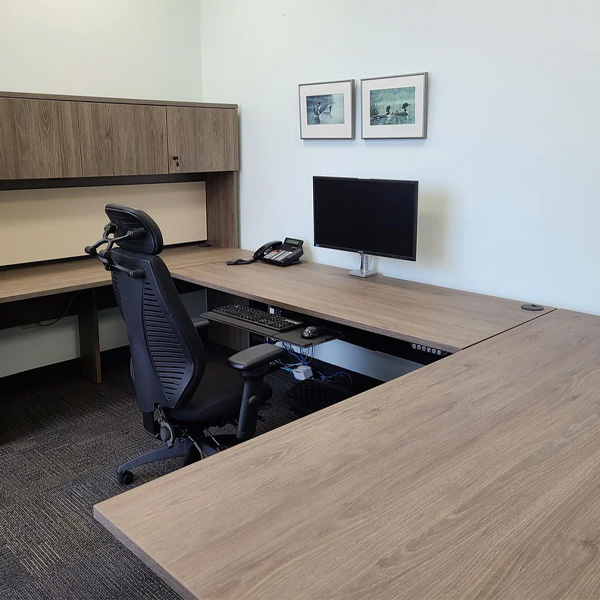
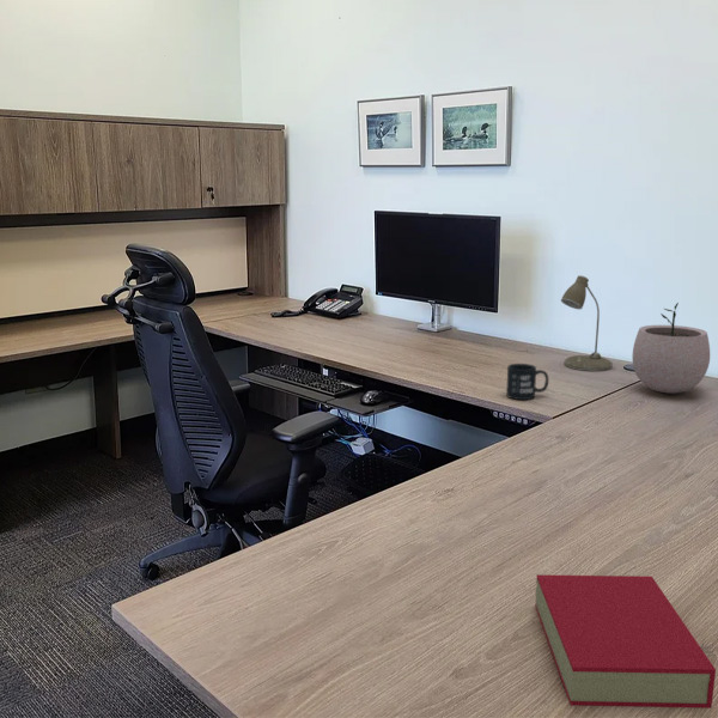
+ desk lamp (597, 321)
+ book (614, 634)
+ mug (528, 381)
+ plant pot (670, 347)
